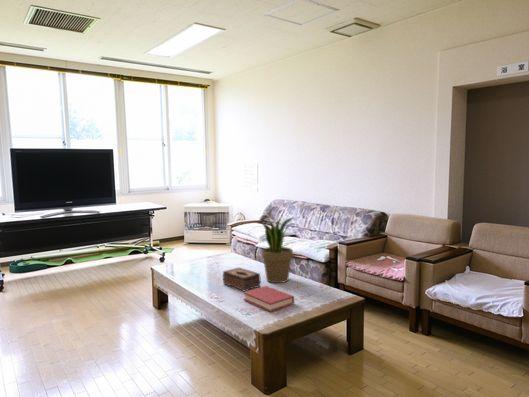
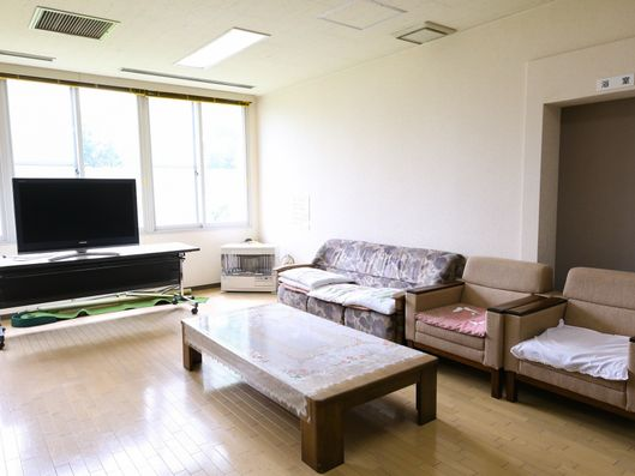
- tissue box (241, 278)
- potted plant (278, 248)
- hardback book (268, 297)
